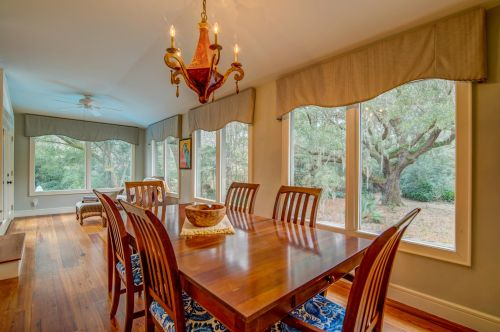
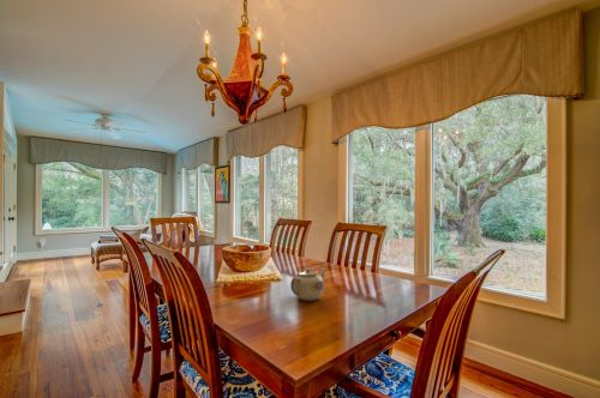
+ teapot (308, 282)
